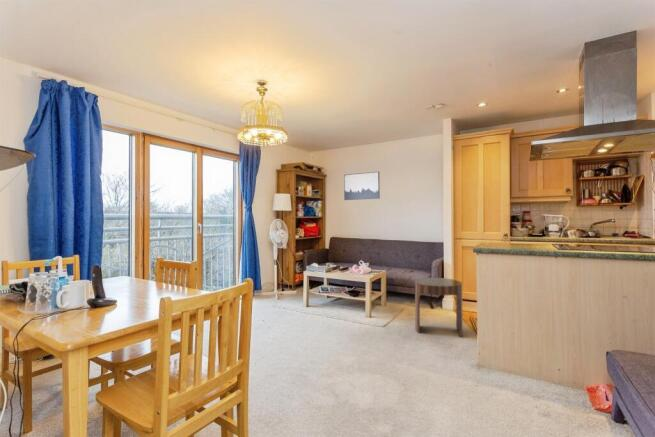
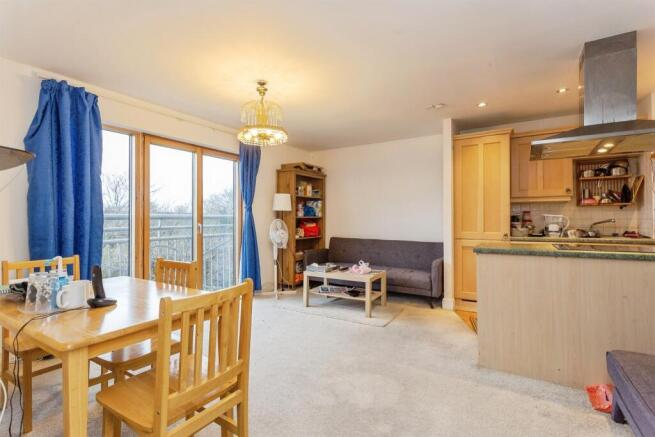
- side table (438, 294)
- wall art (361, 186)
